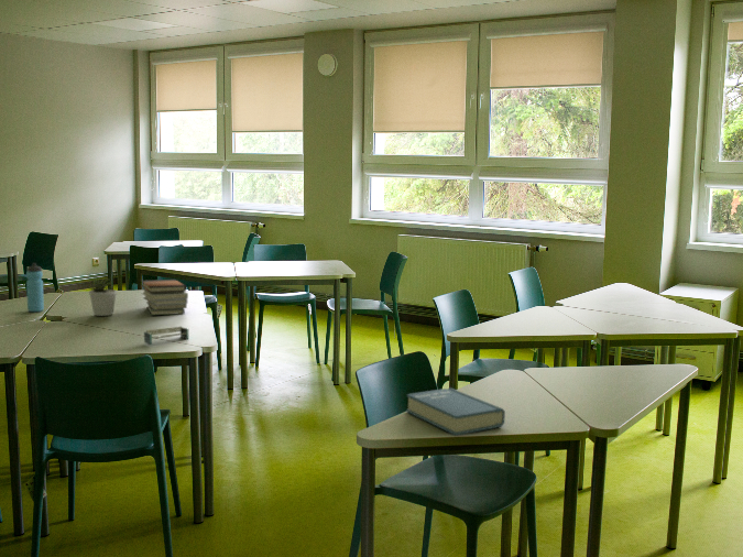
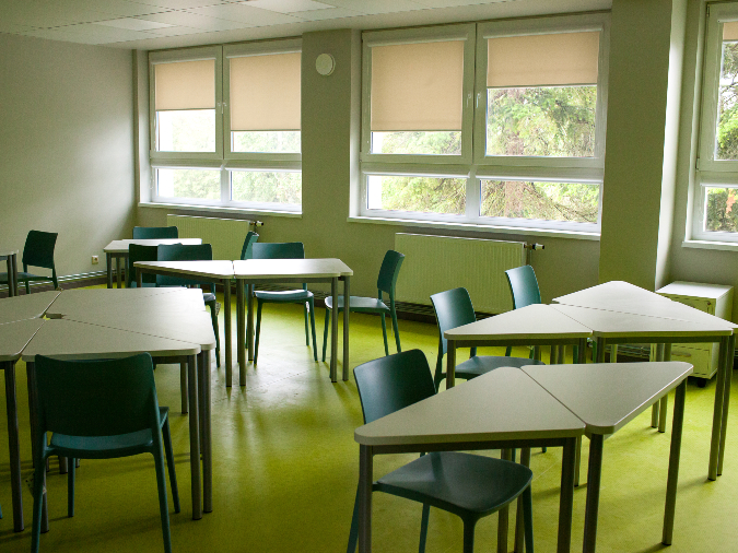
- book (454, 409)
- potted plant (102, 294)
- book stack (164, 296)
- water bottle (34, 286)
- shelf (166, 335)
